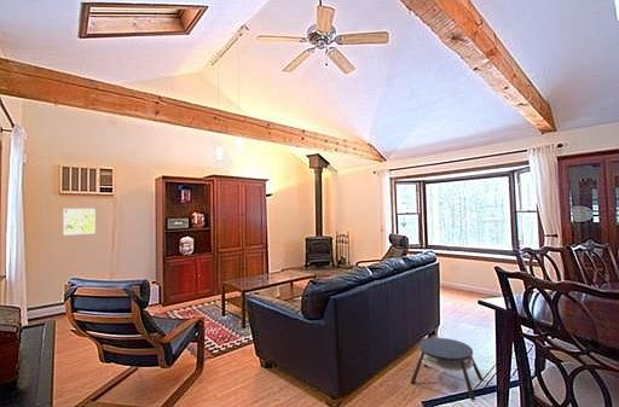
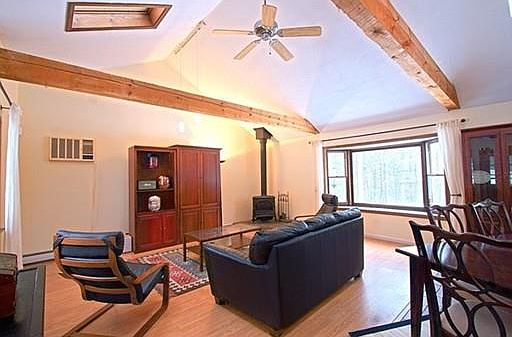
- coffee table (445, 364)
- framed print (79, 221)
